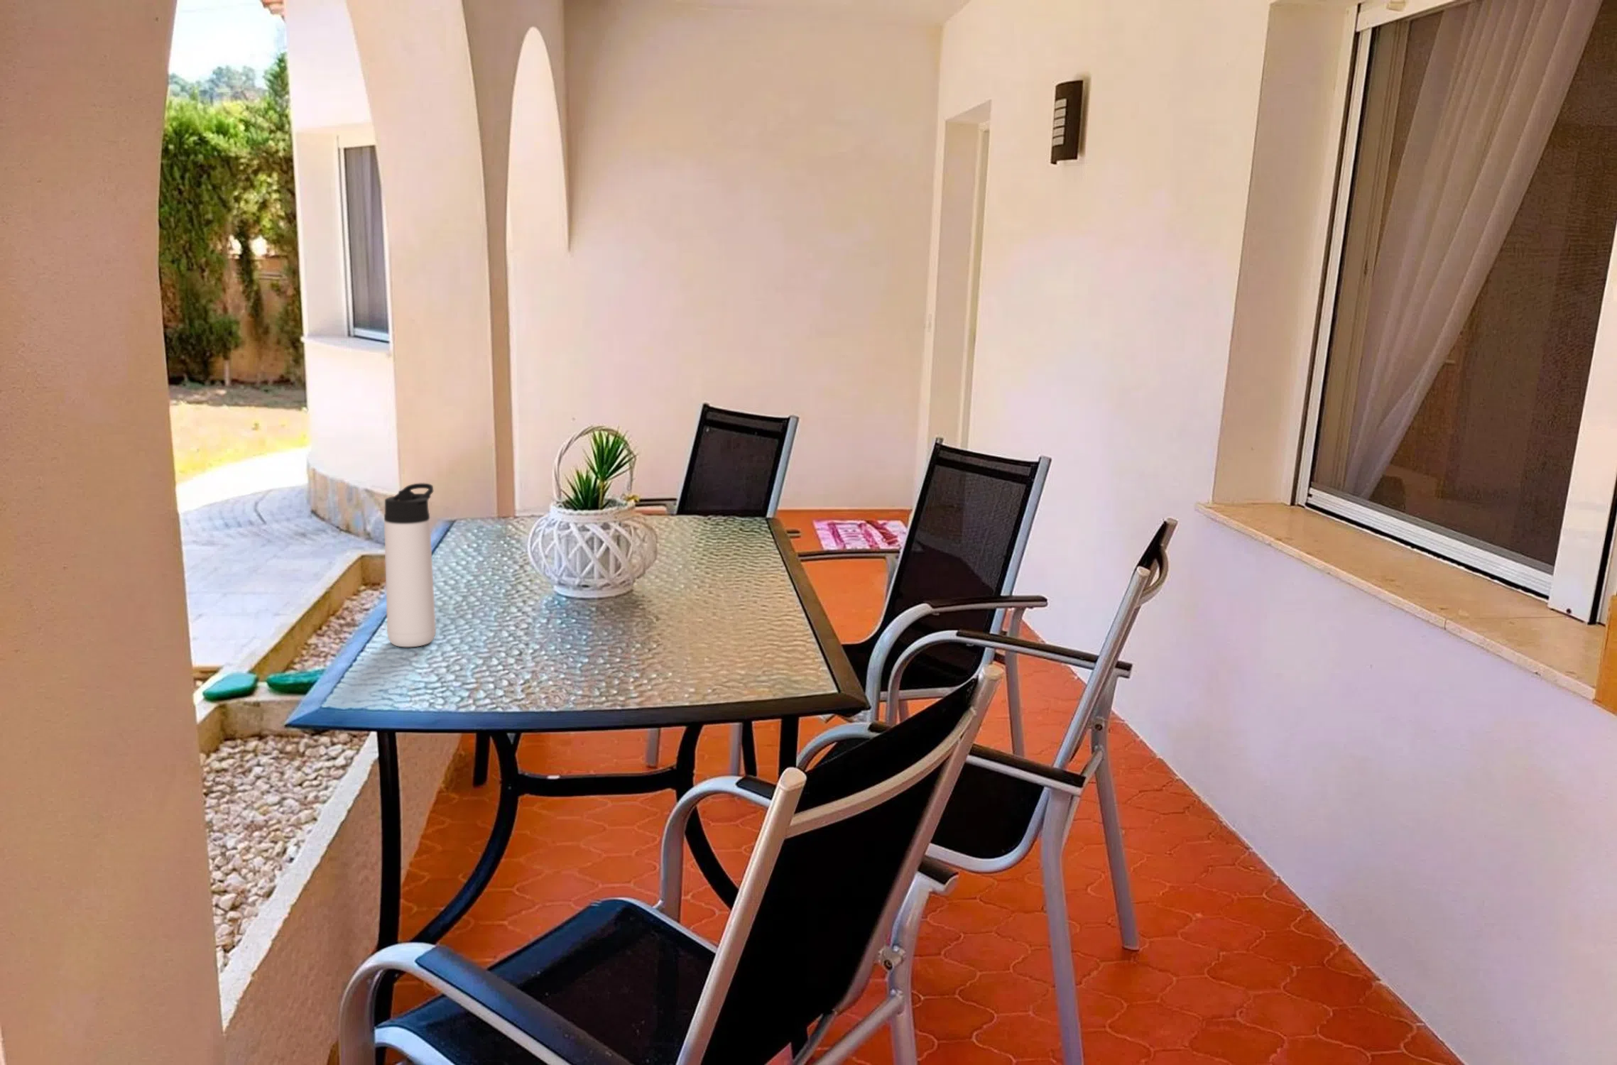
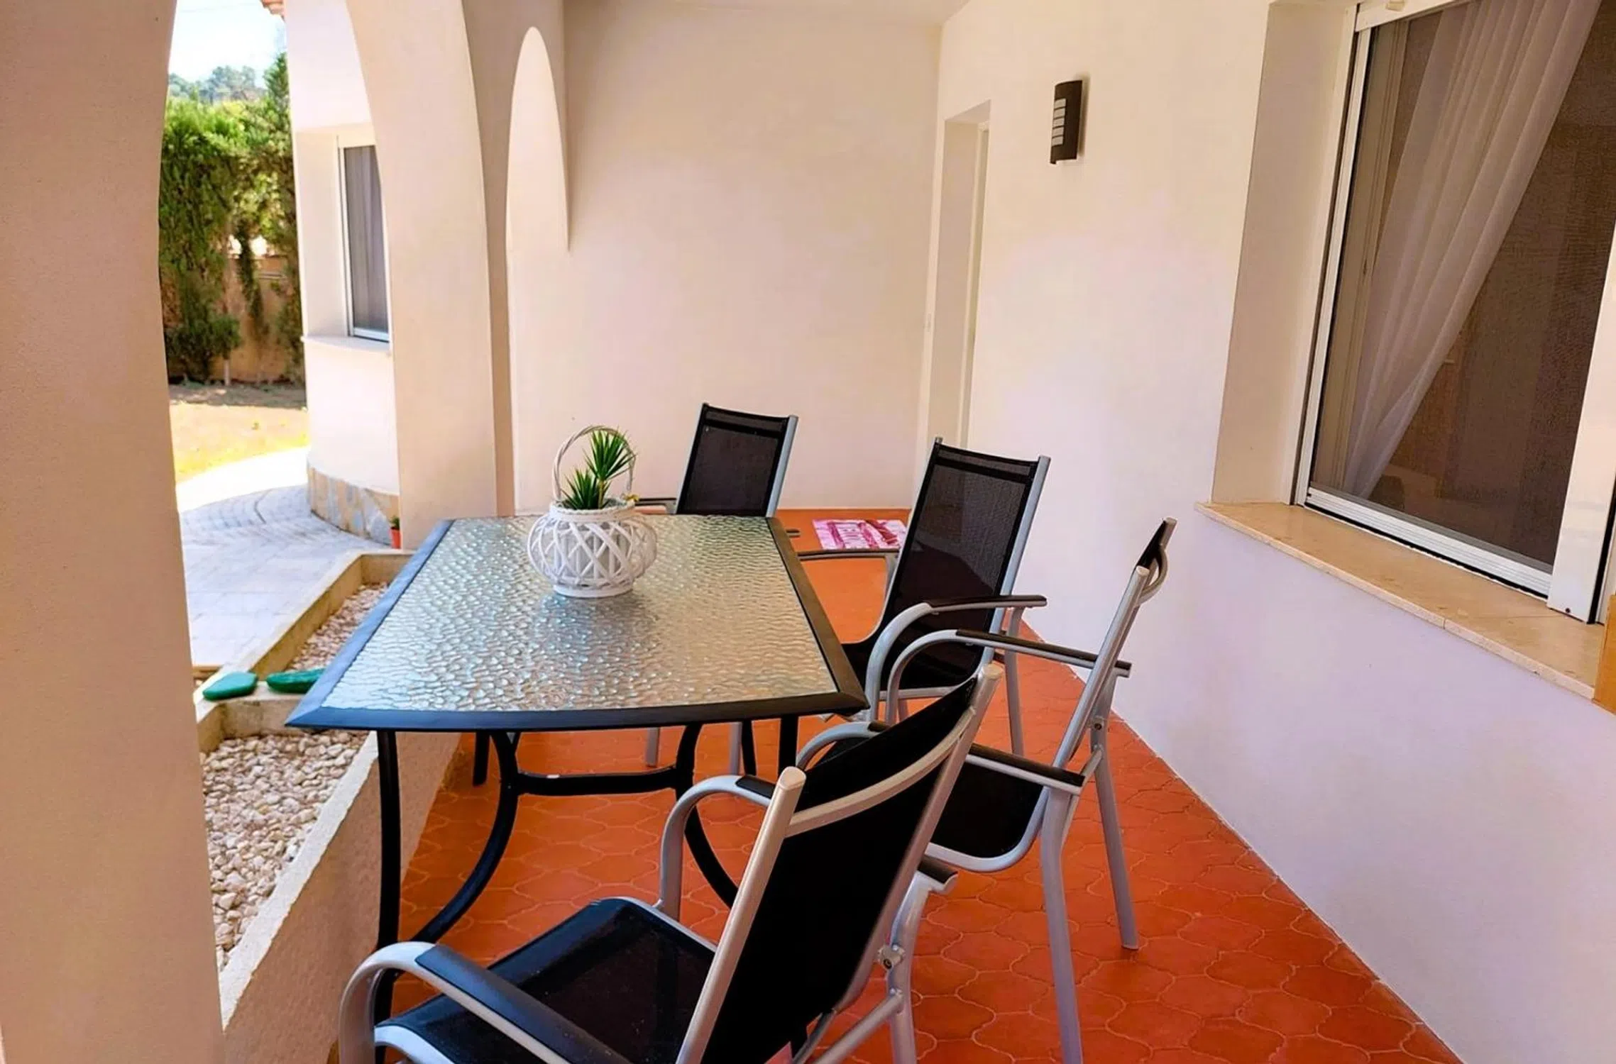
- thermos bottle (414, 563)
